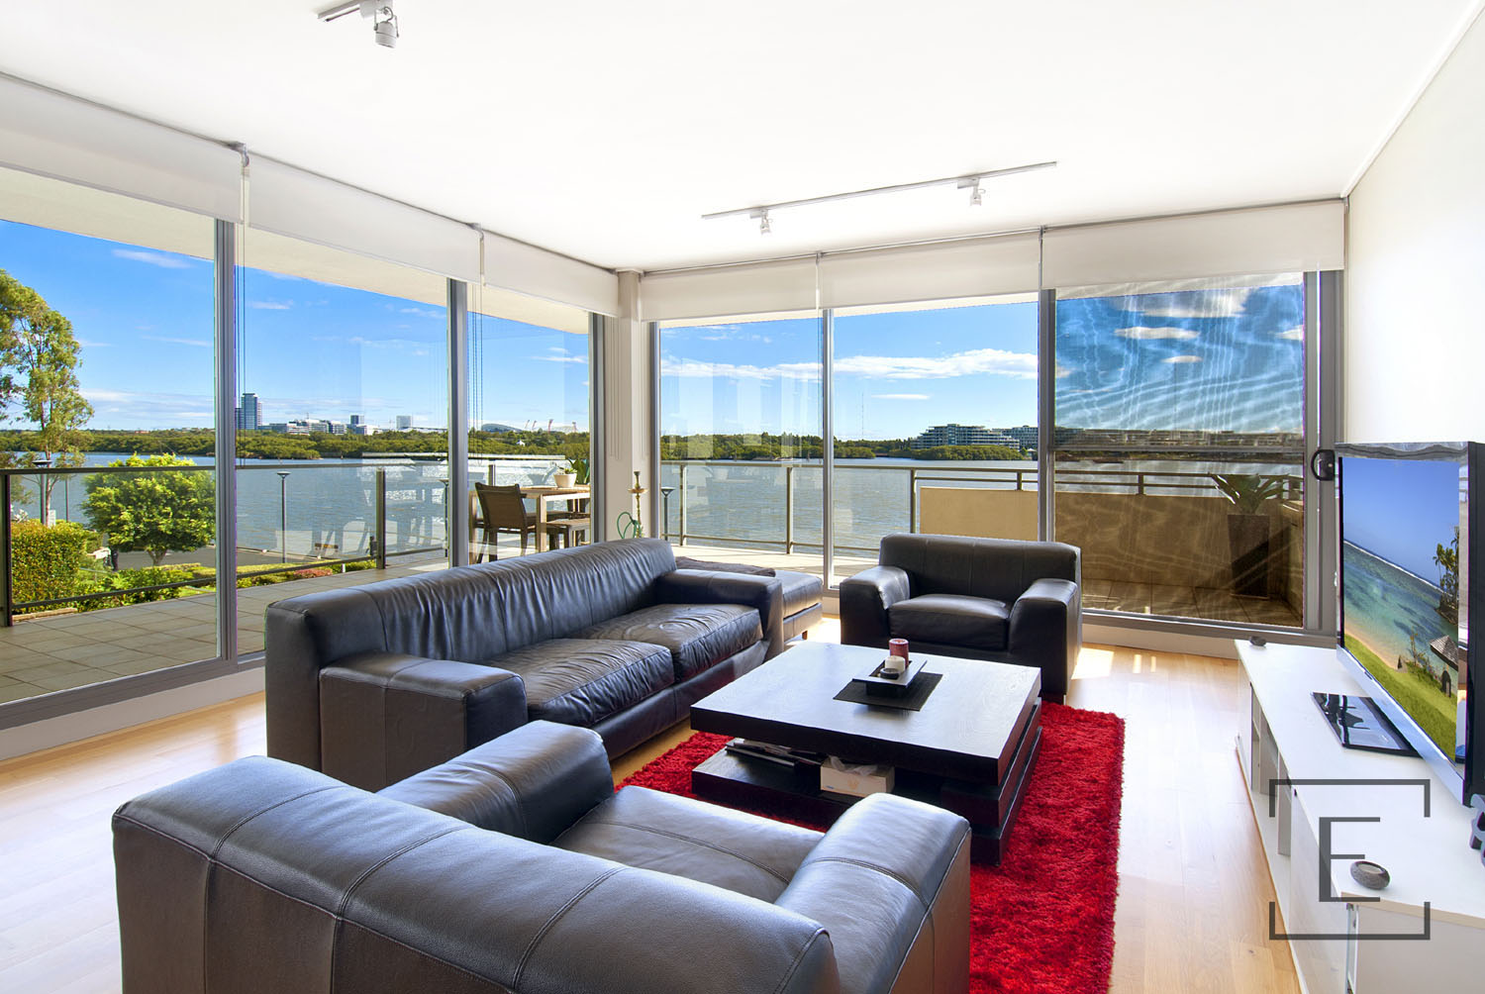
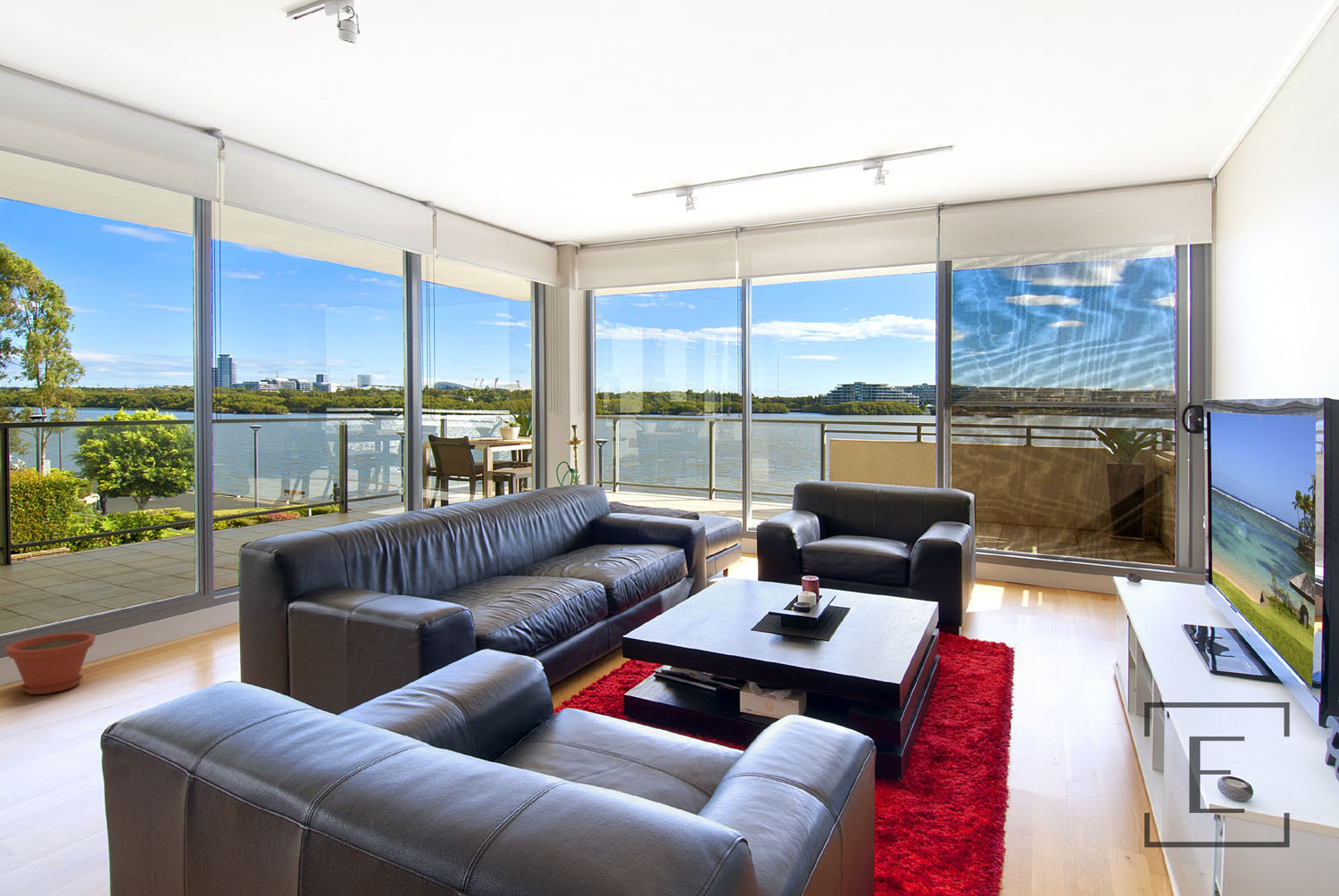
+ plant pot (52, 665)
